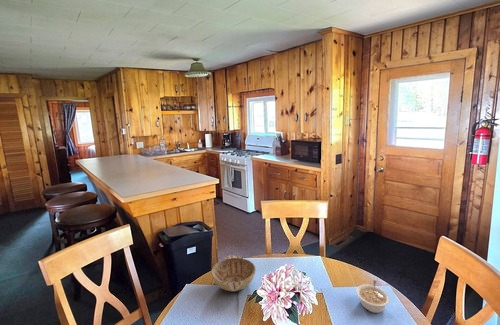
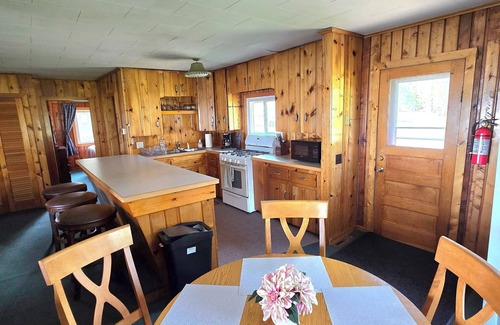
- legume (371, 297)
- decorative bowl (234, 276)
